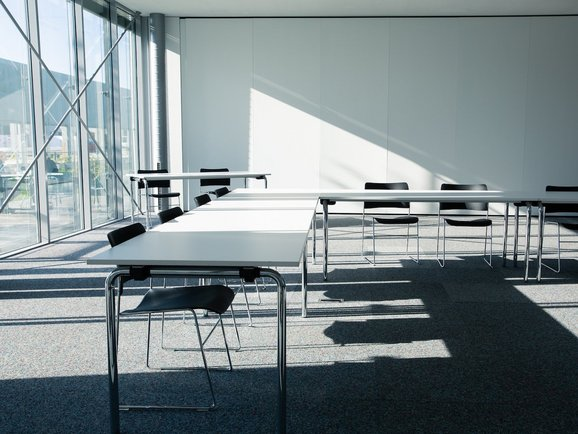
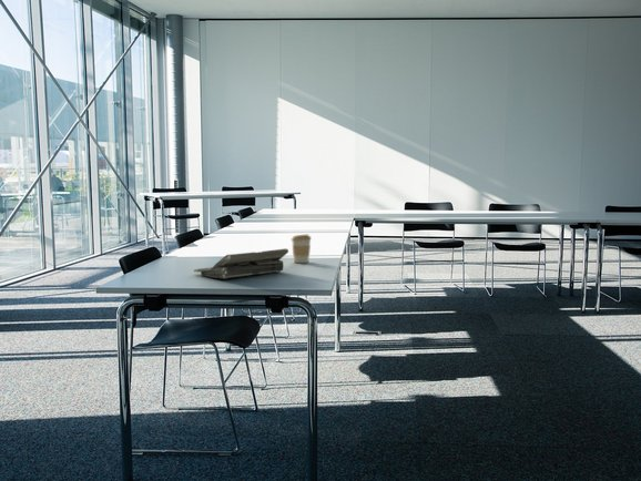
+ coffee cup (301, 248)
+ laptop (241, 260)
